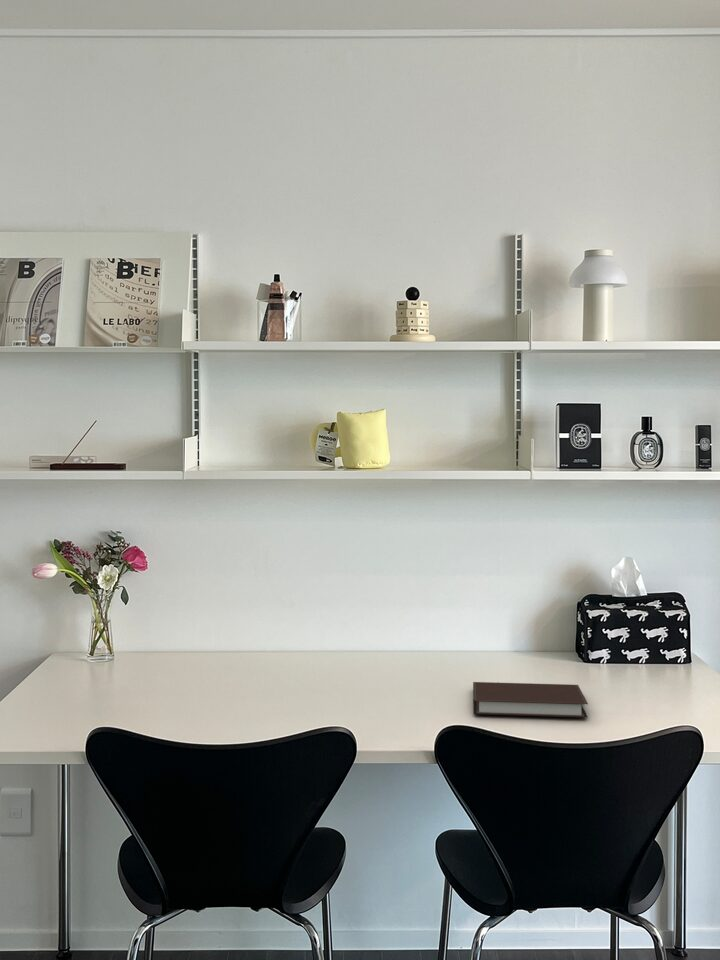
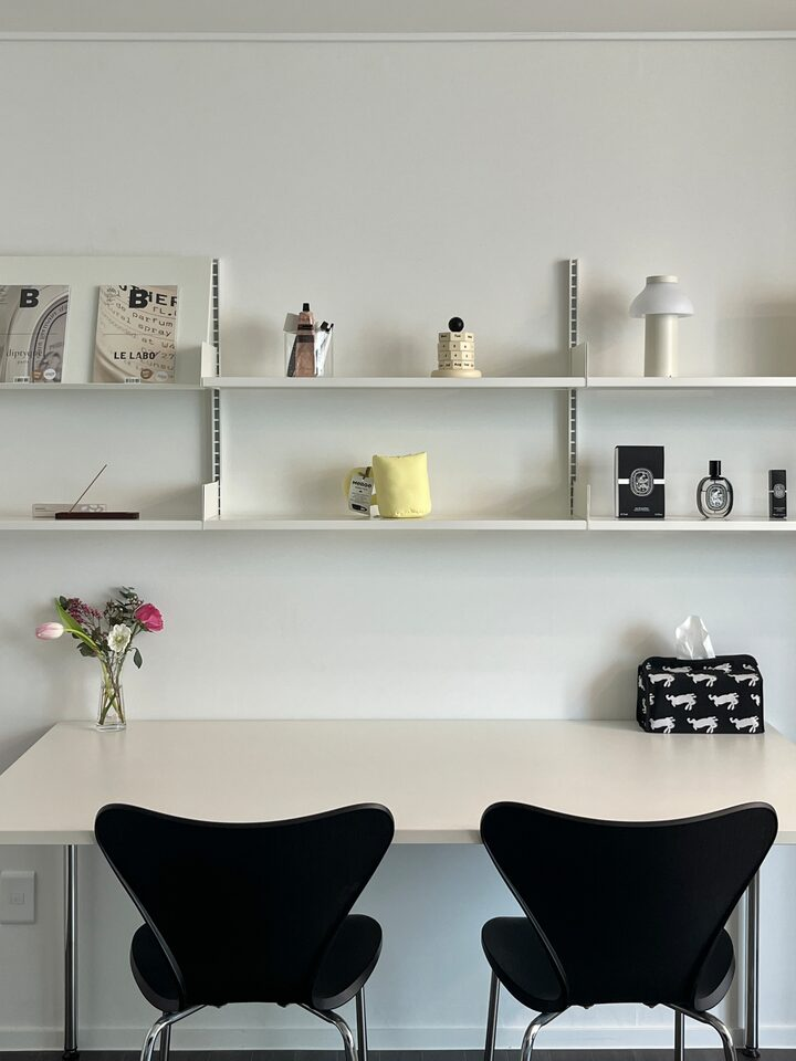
- notebook (527, 698)
